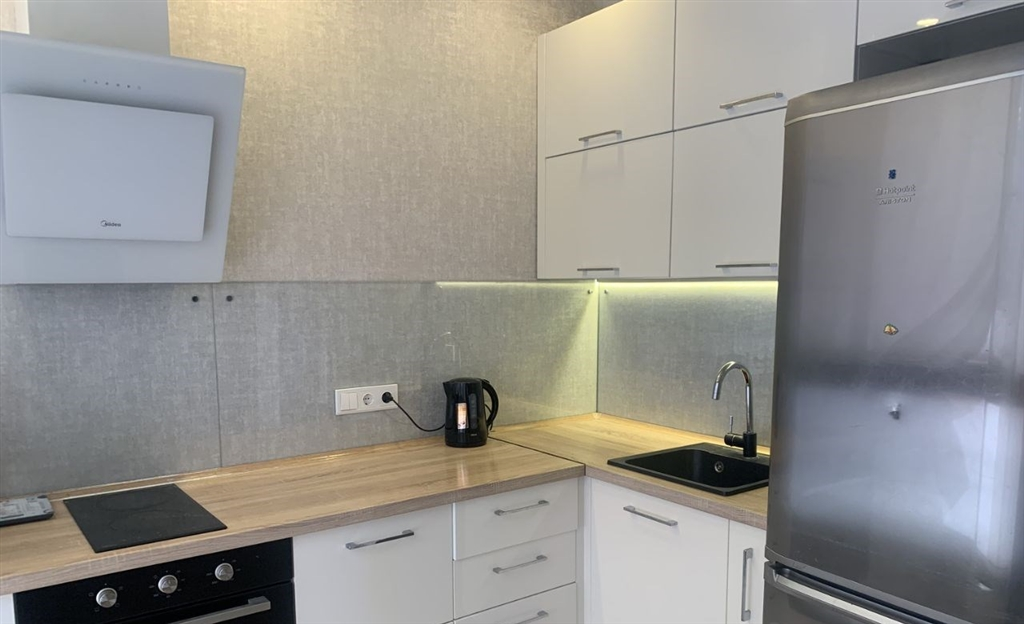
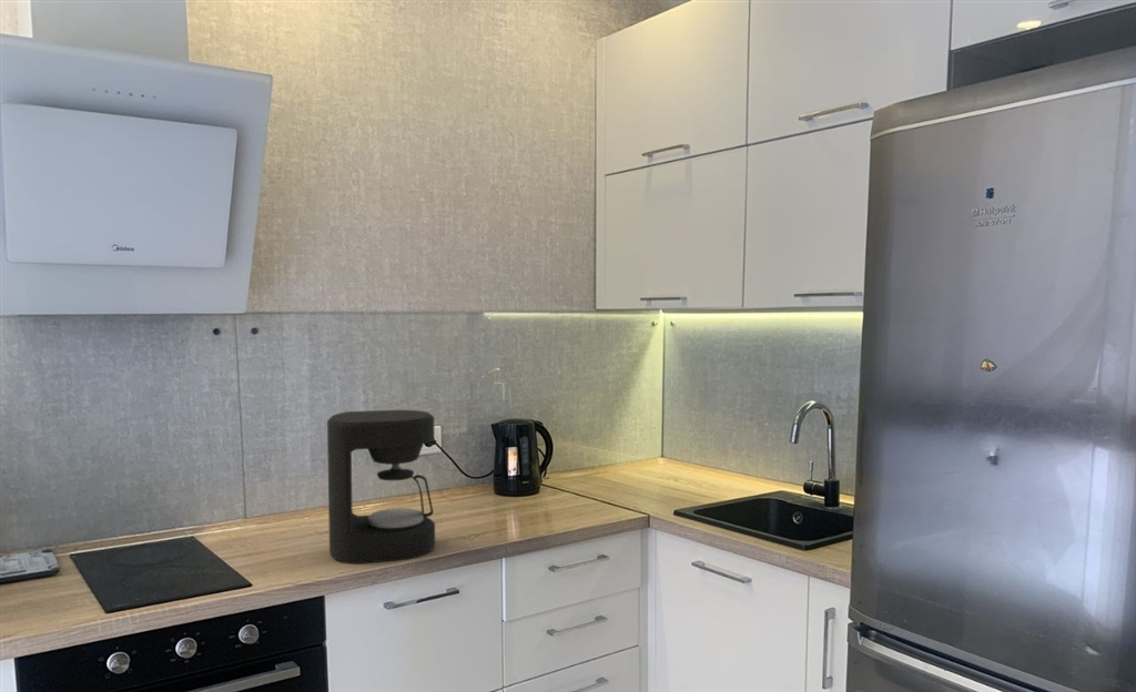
+ coffee maker (382, 479)
